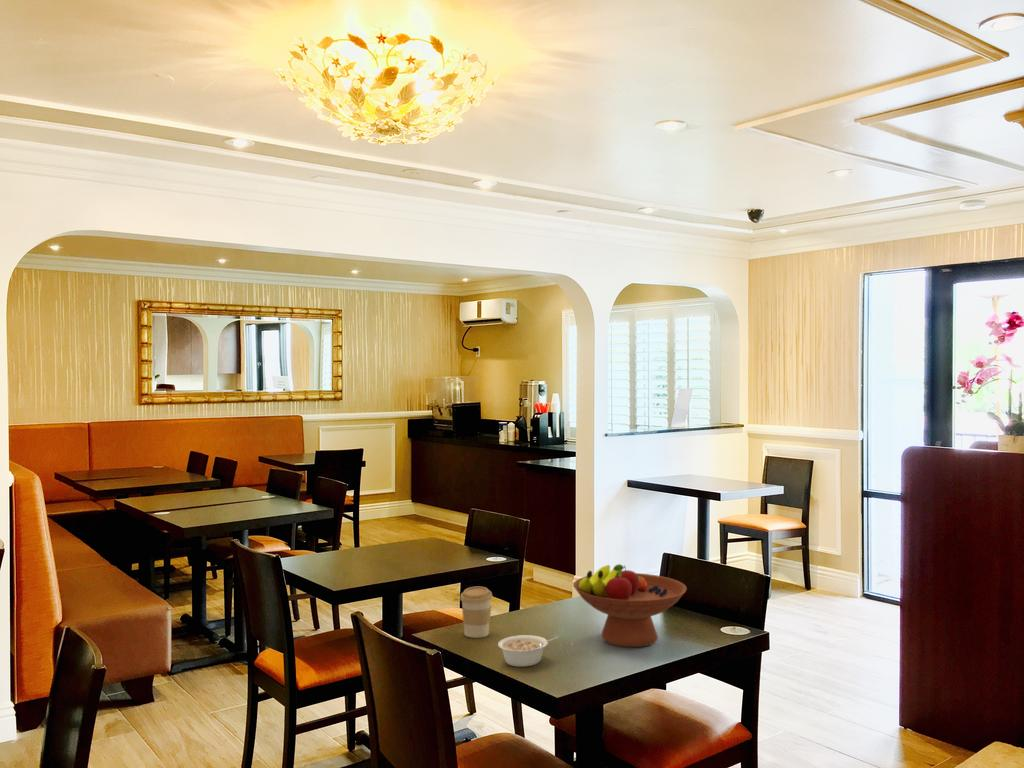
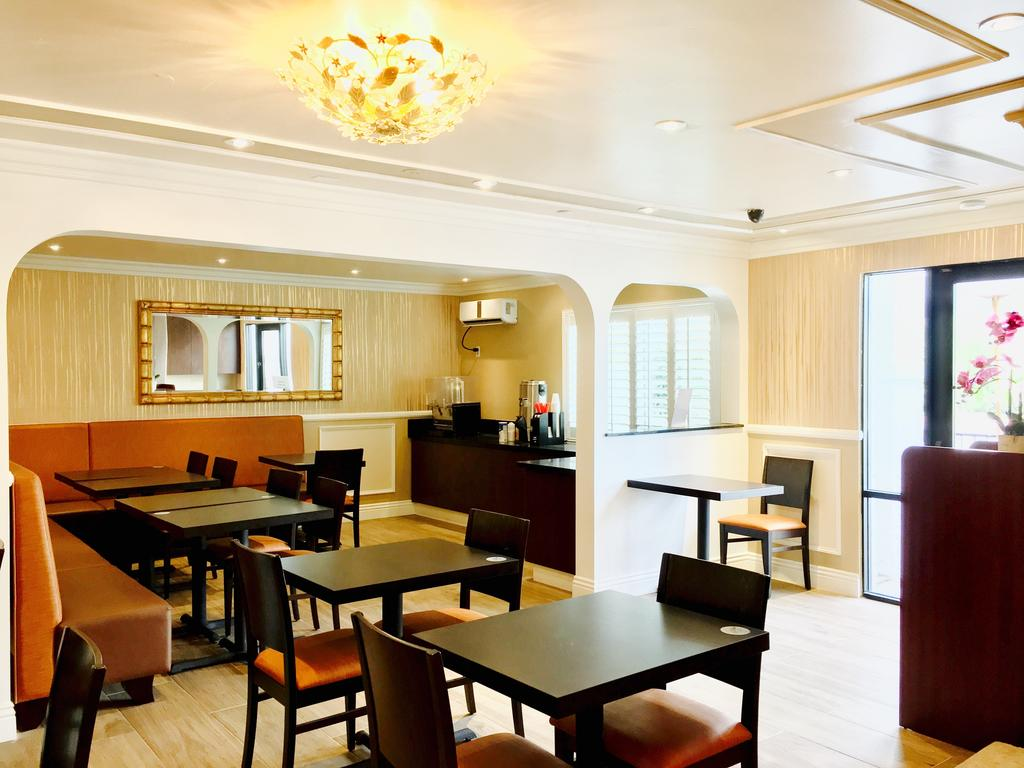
- coffee cup (476, 611)
- legume (524, 649)
- fruit bowl (629, 602)
